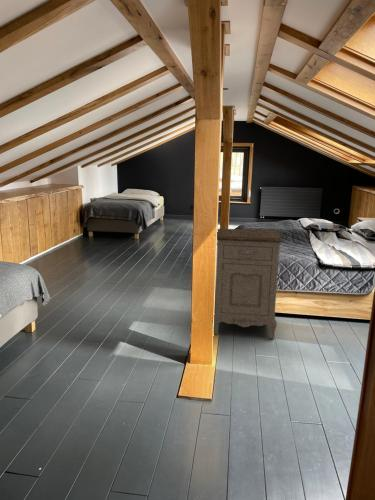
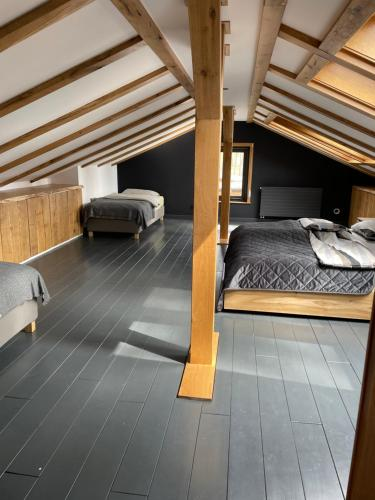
- nightstand (245, 282)
